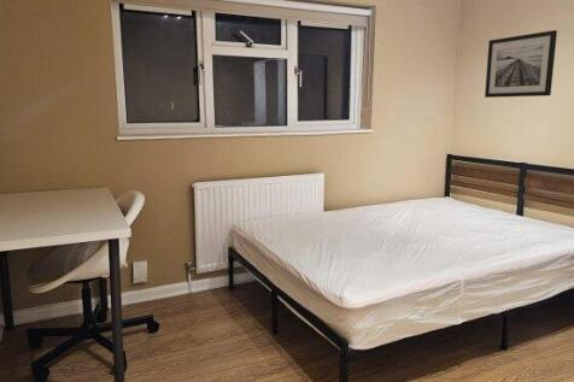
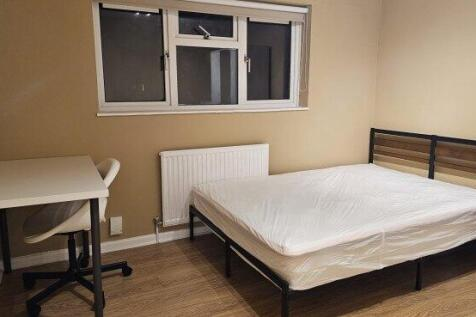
- wall art (517, 66)
